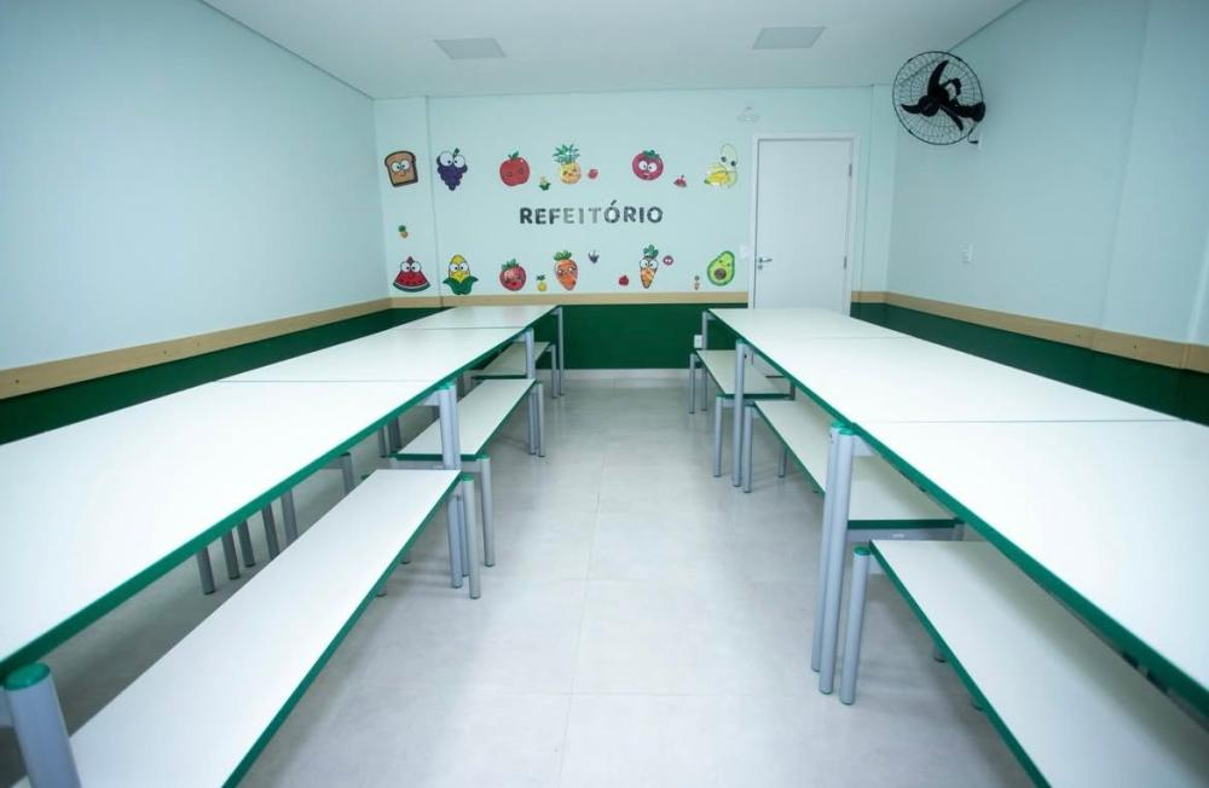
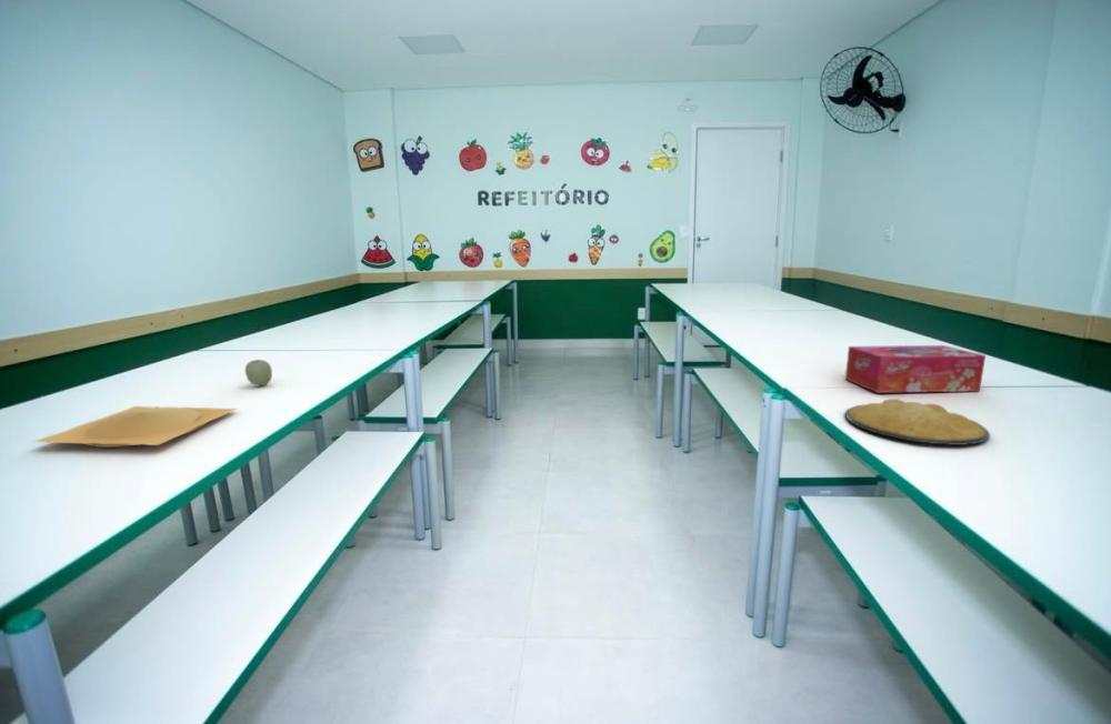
+ fruit (259, 372)
+ tissue box (911, 368)
+ plate (144, 421)
+ plate (913, 413)
